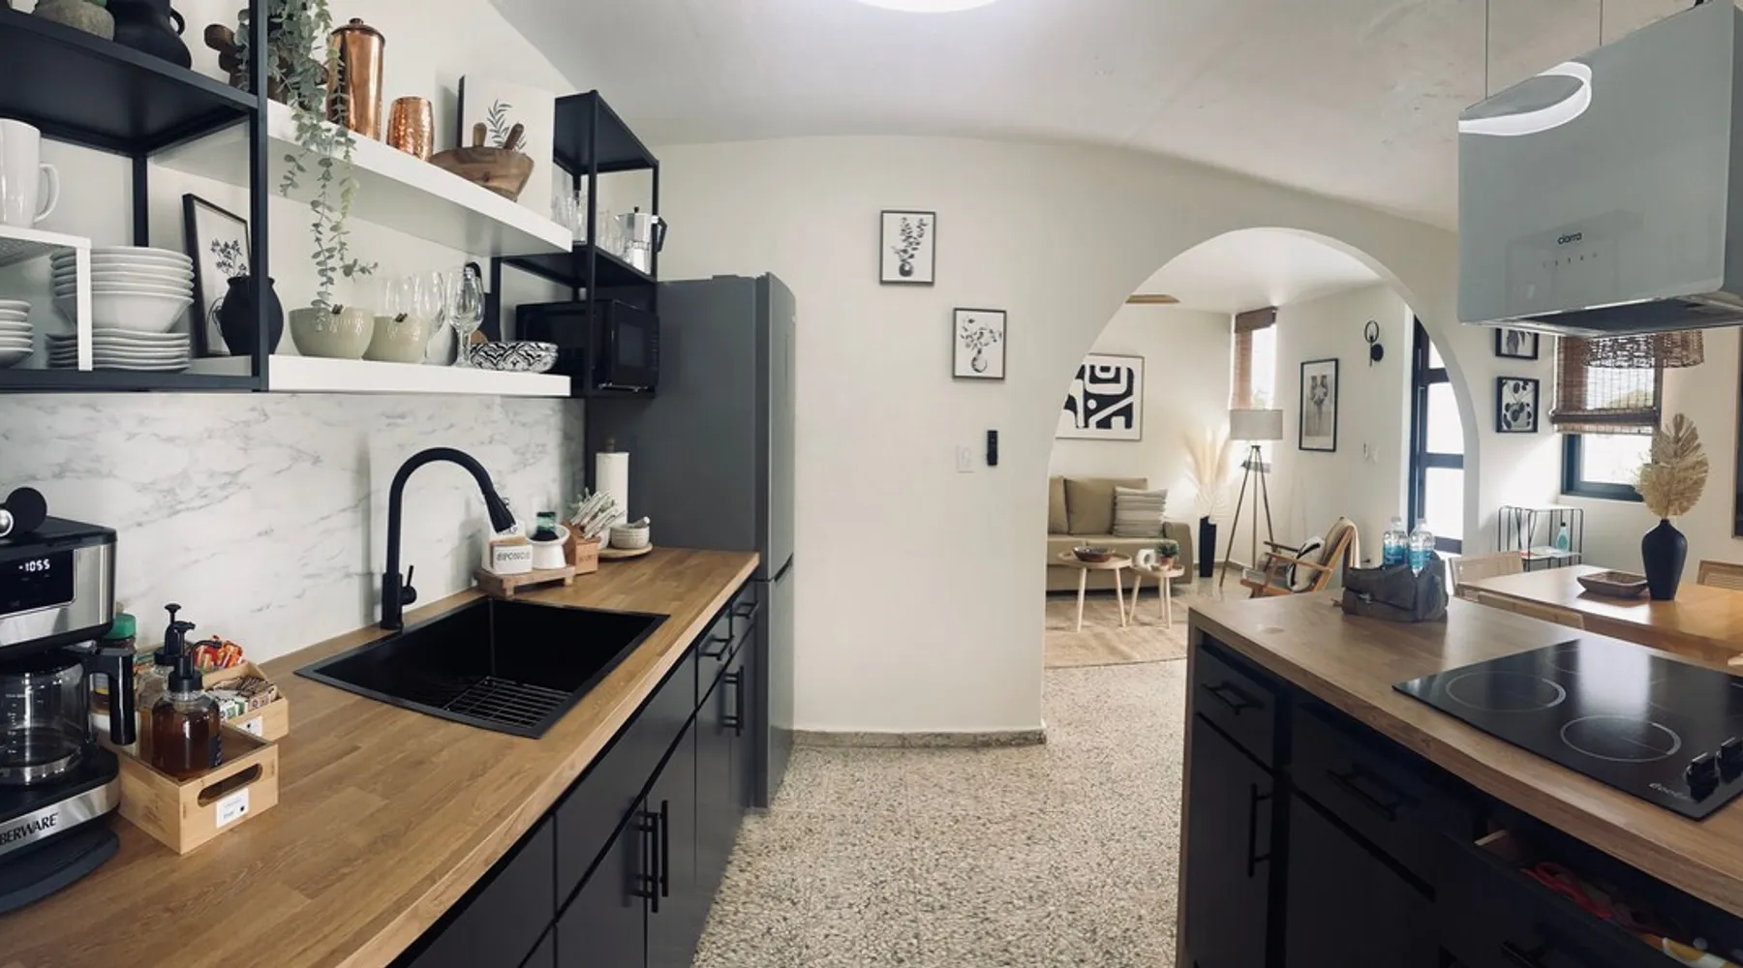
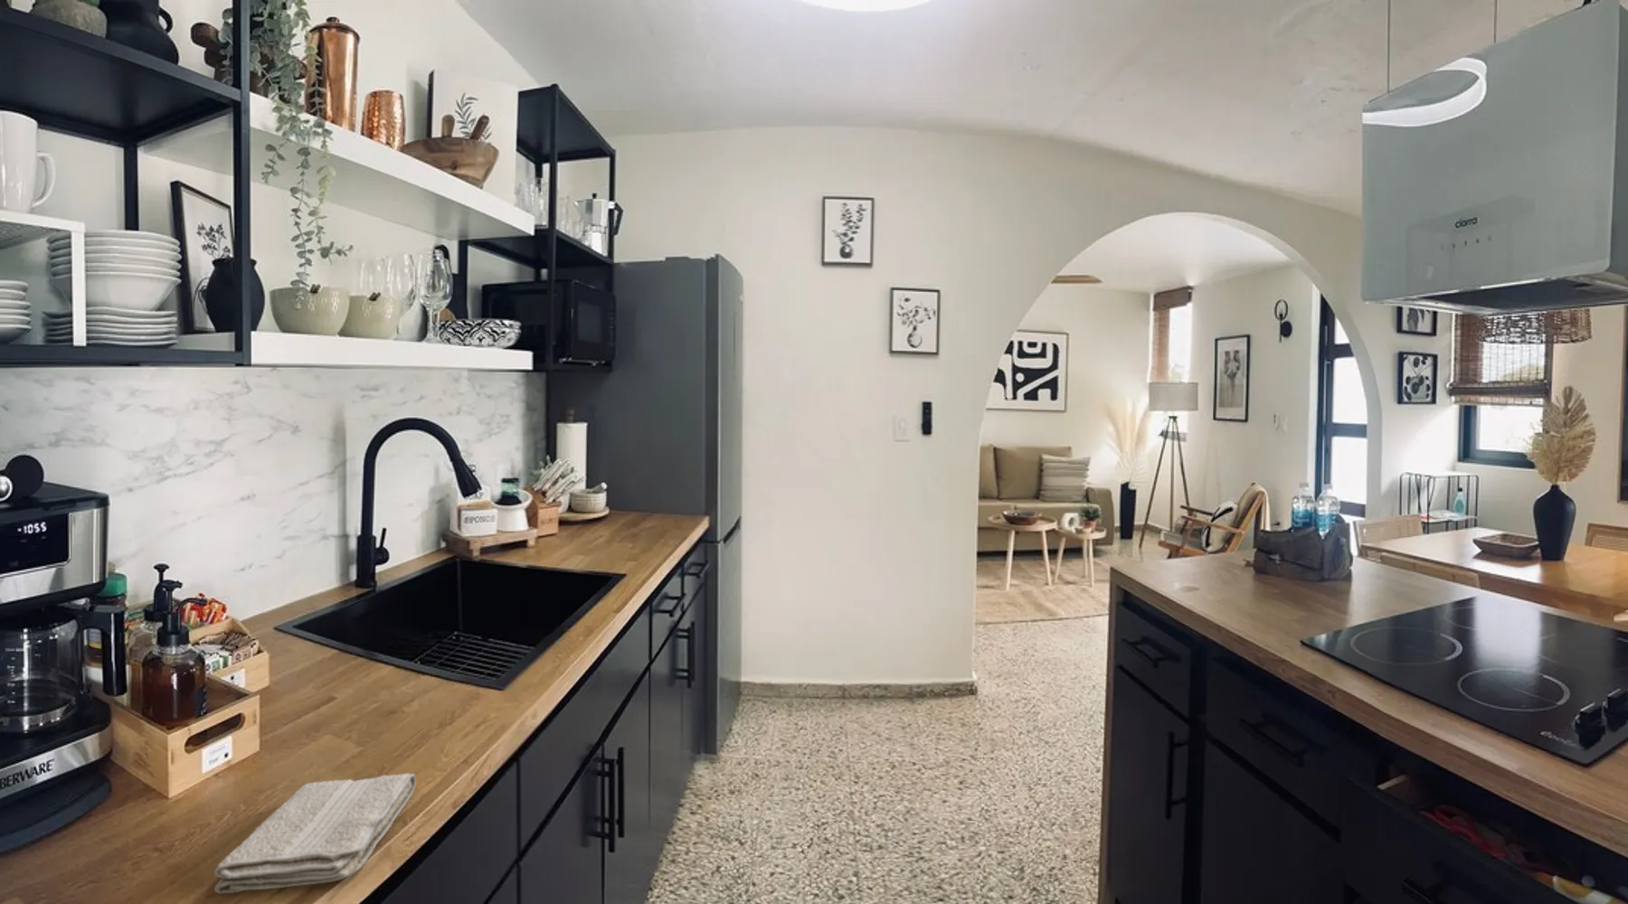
+ washcloth (325, 824)
